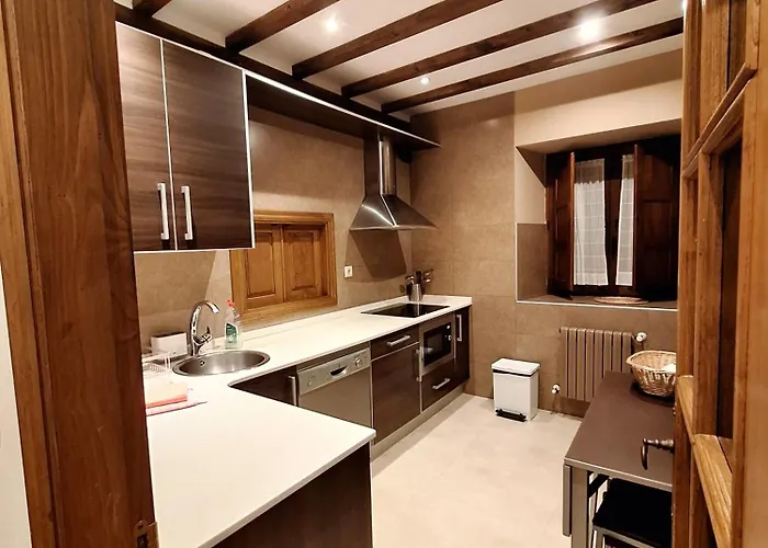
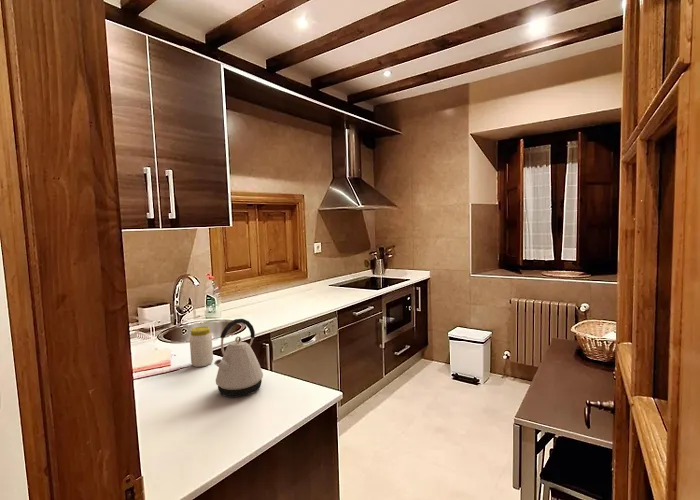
+ jar (201, 346)
+ kettle (237, 355)
